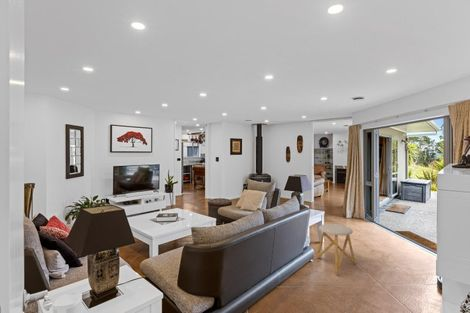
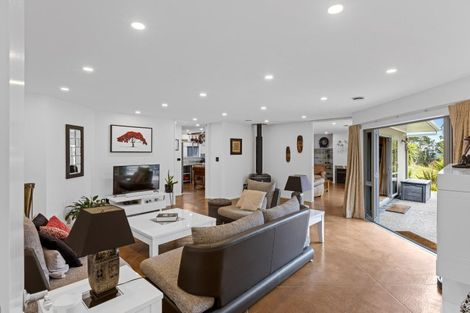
- stool (338, 246)
